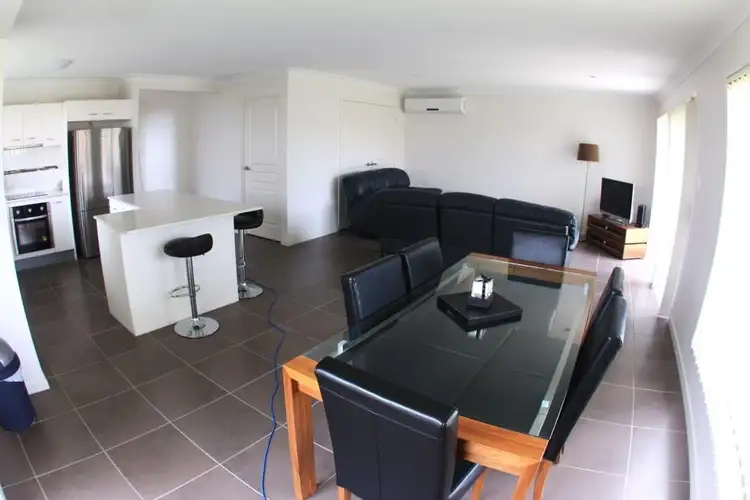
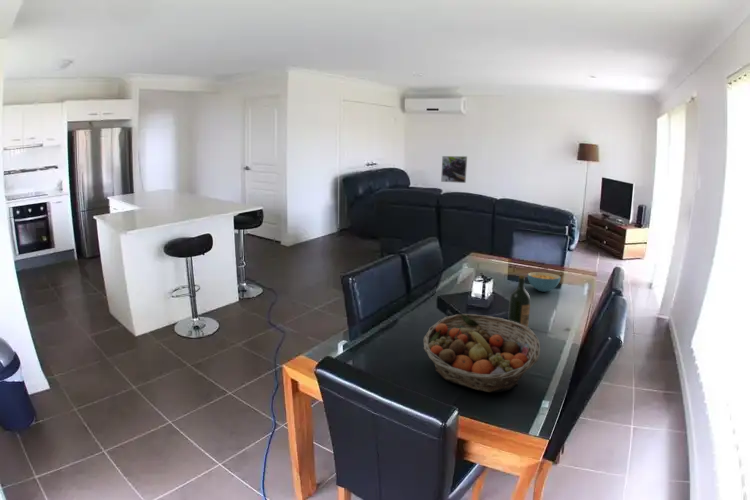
+ fruit basket (479, 351)
+ cereal bowl (543, 283)
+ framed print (453, 169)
+ wine bottle (519, 303)
